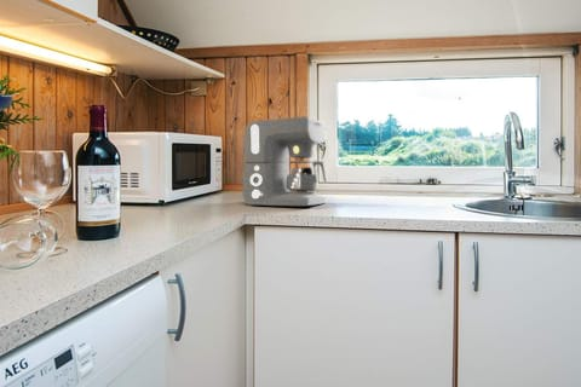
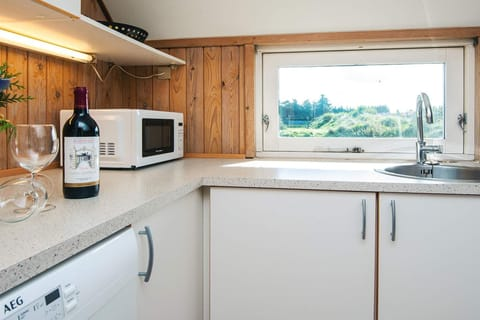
- coffee maker (288, 162)
